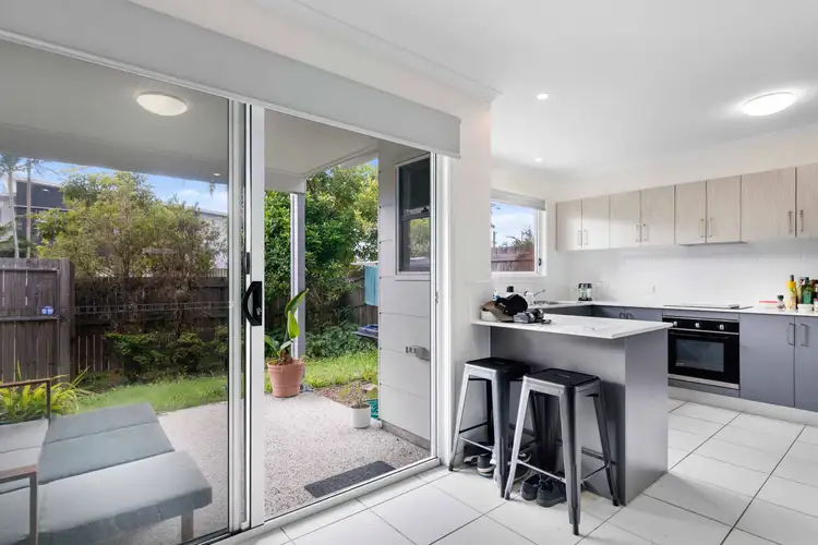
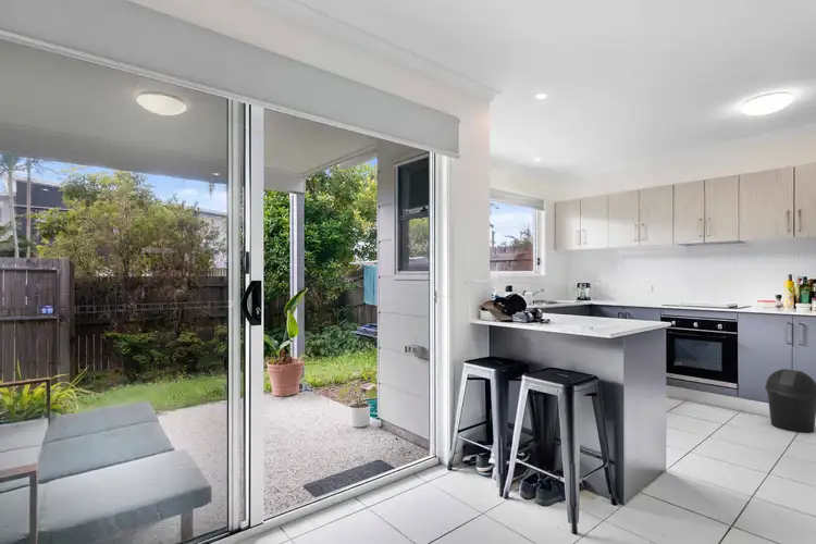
+ trash bin (791, 398)
